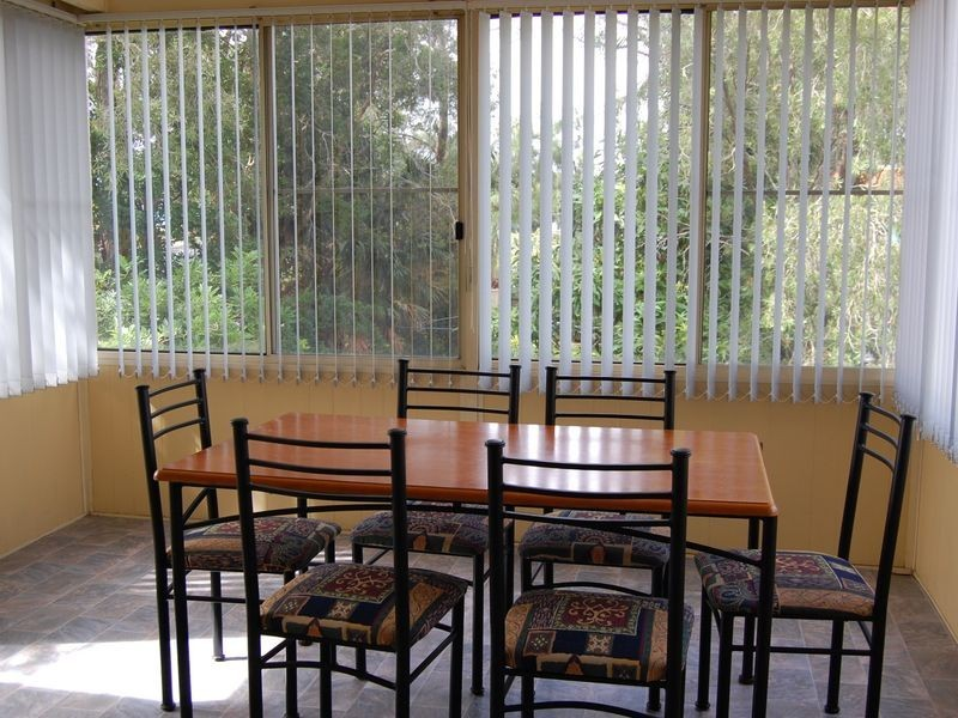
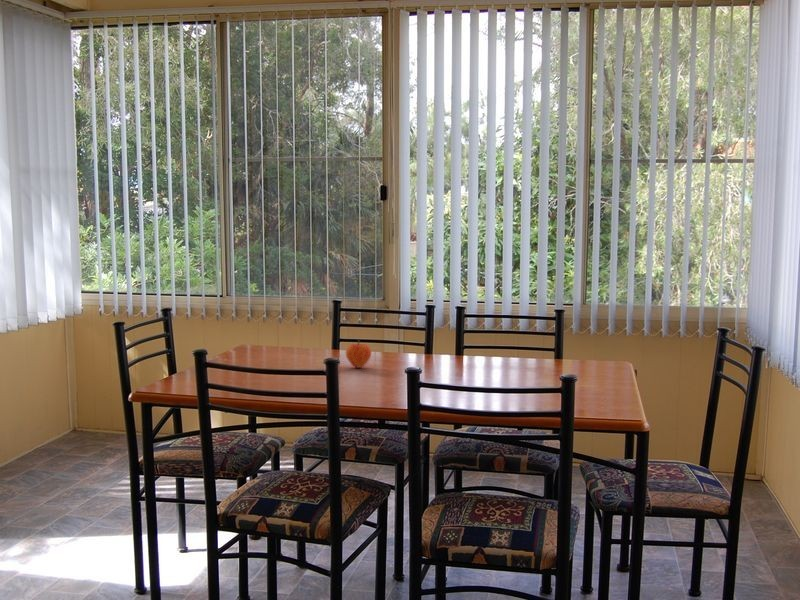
+ fruit (358, 353)
